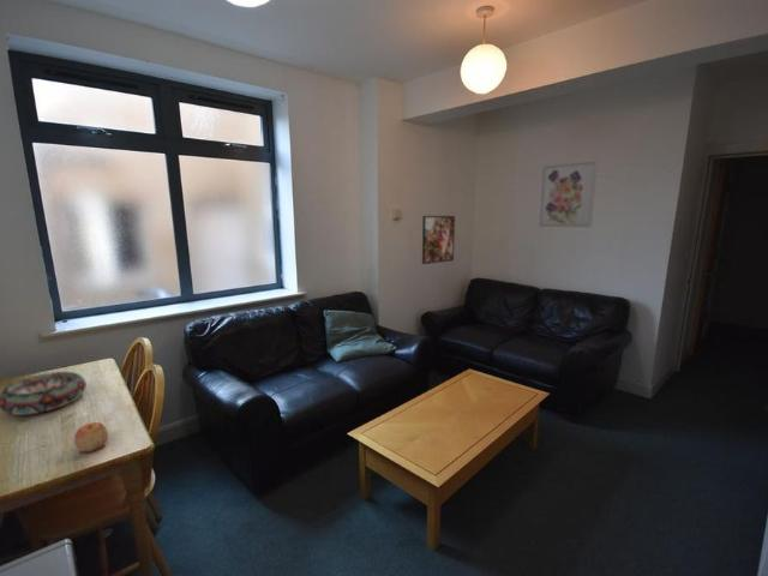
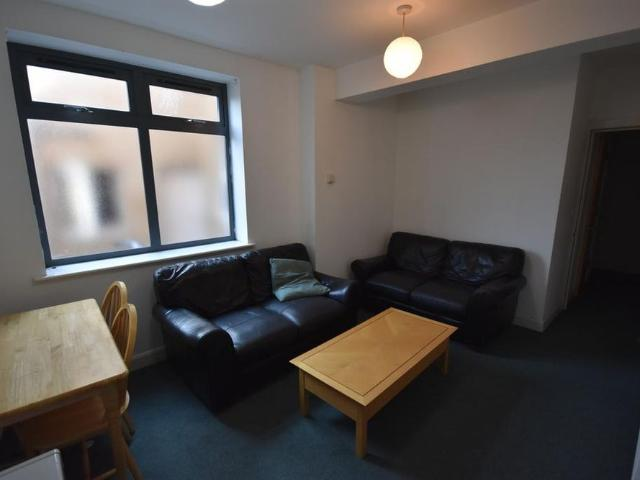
- wall art (566, 196)
- decorative bowl (43, 392)
- apple (91, 437)
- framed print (438, 239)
